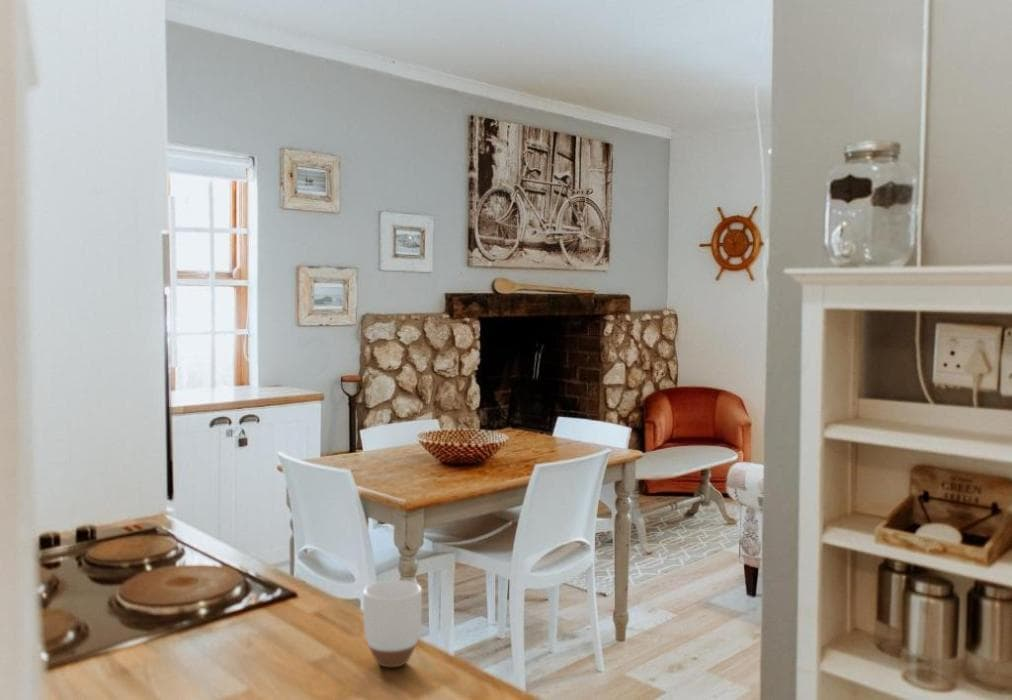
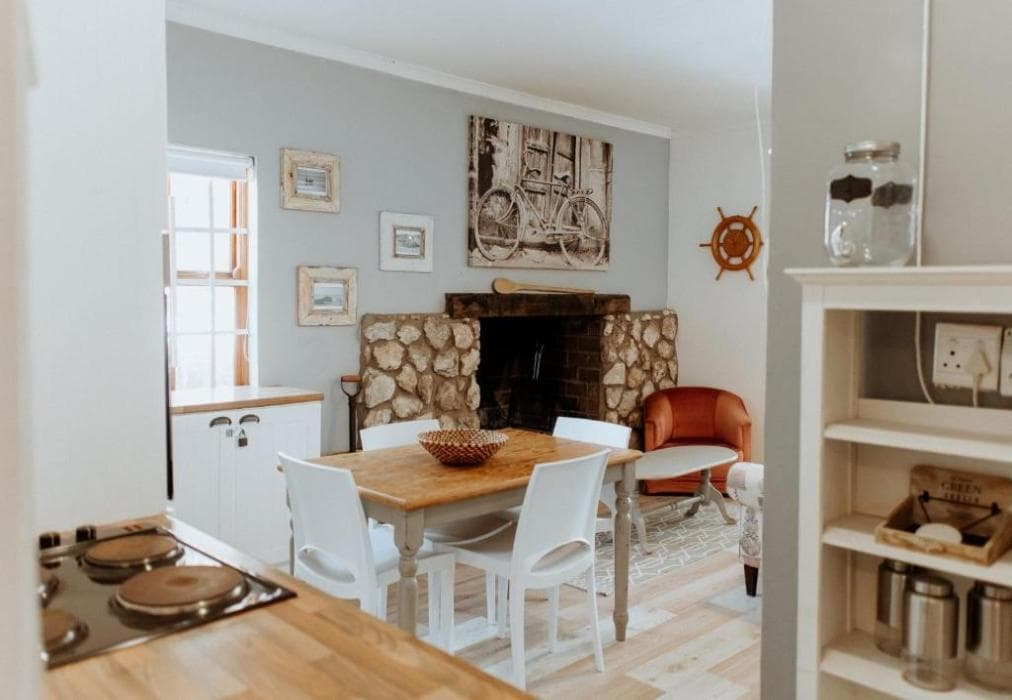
- mug (395, 620)
